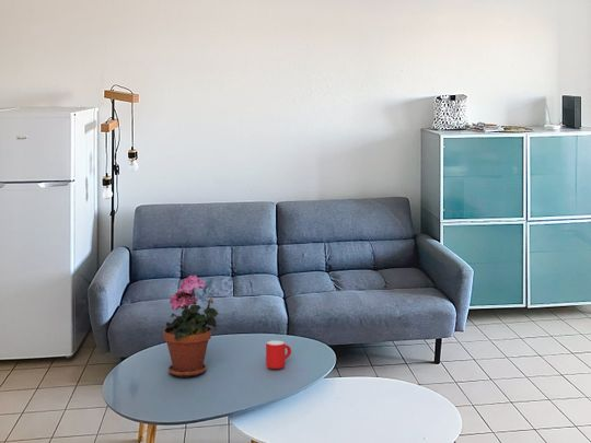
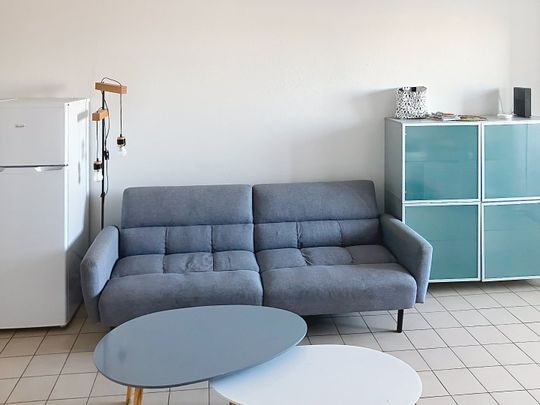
- mug (279, 353)
- potted plant (188, 323)
